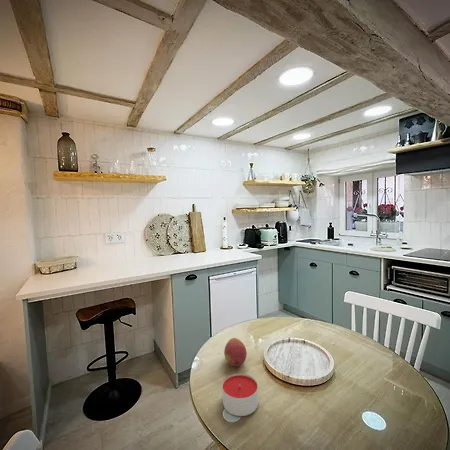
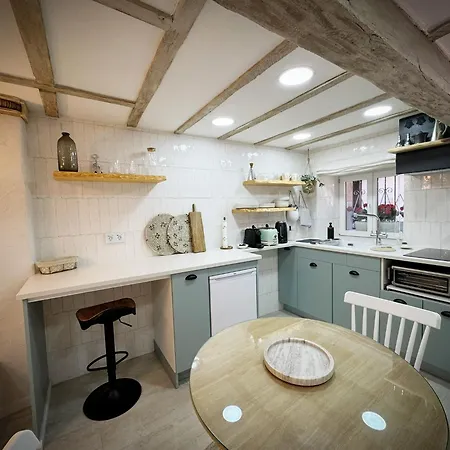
- candle (240, 392)
- fruit (235, 351)
